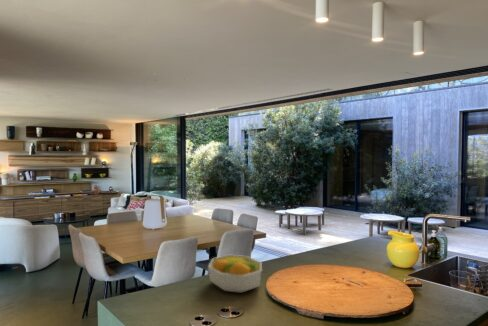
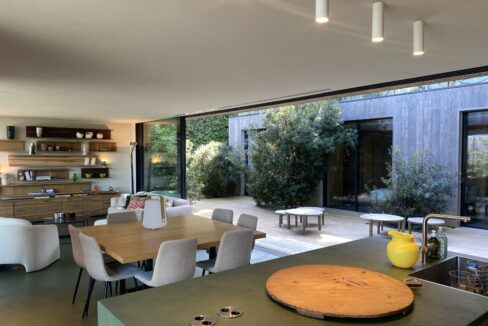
- fruit bowl (235, 269)
